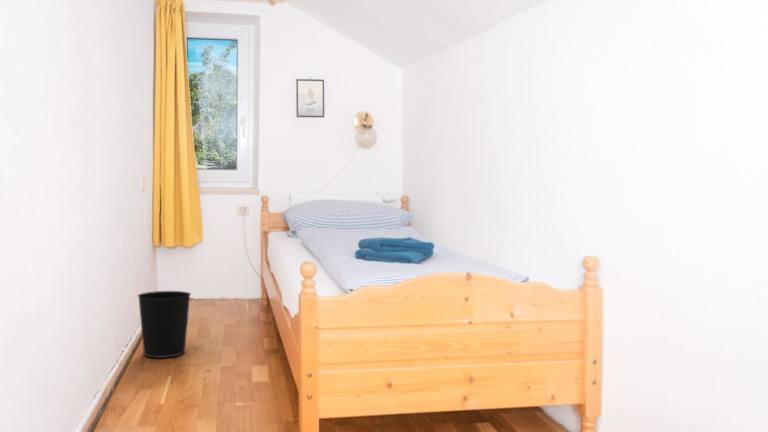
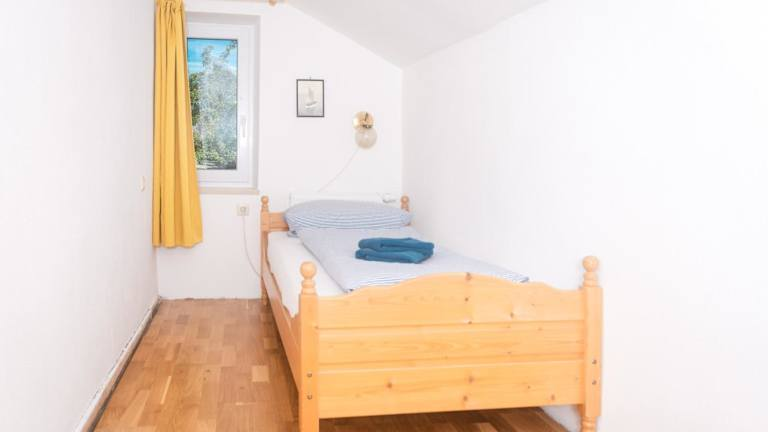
- wastebasket (164, 323)
